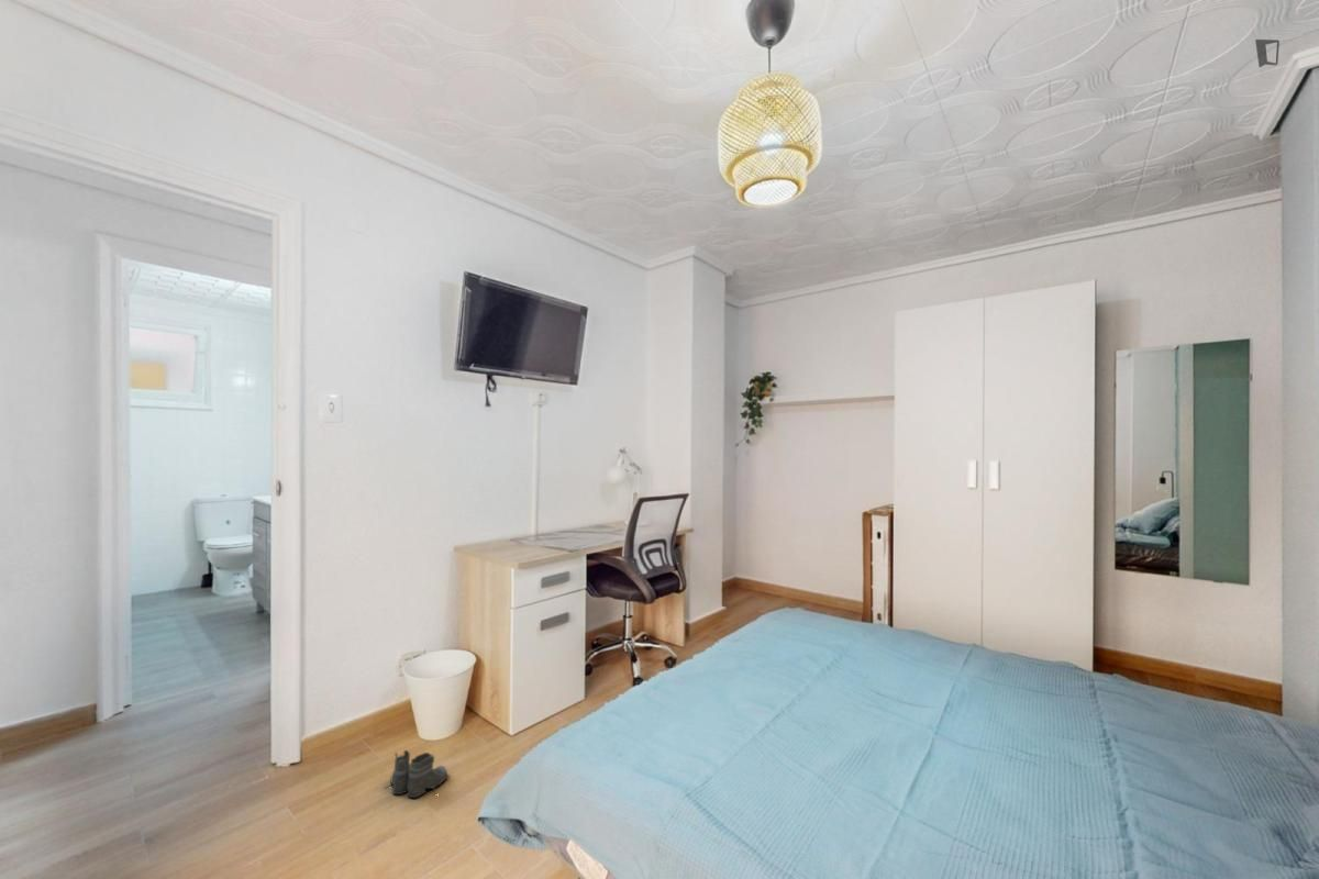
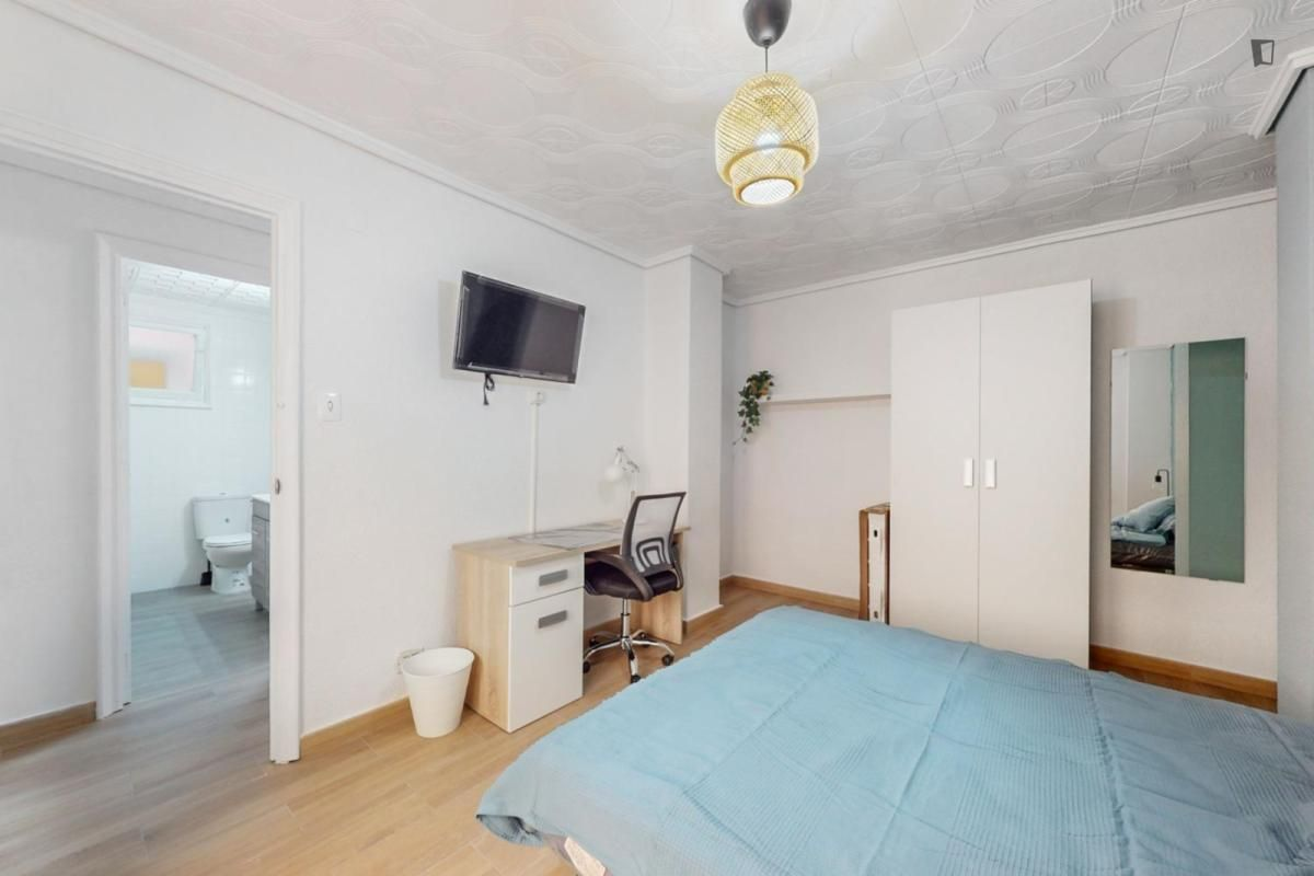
- boots (417, 767)
